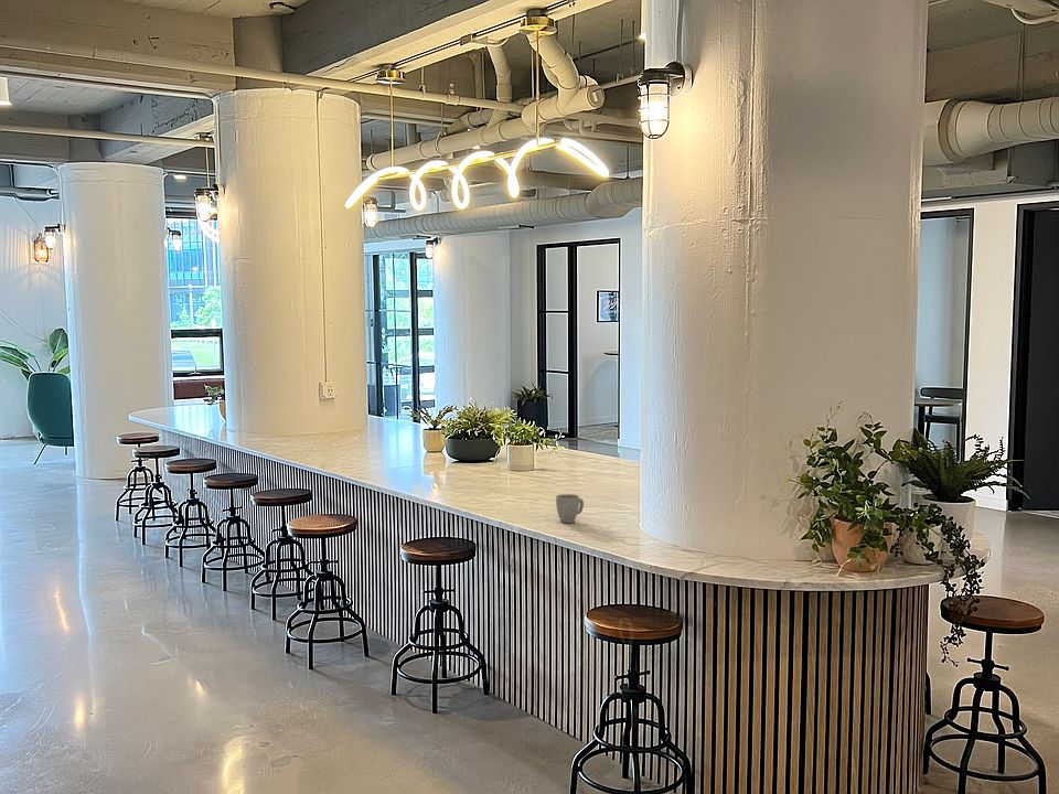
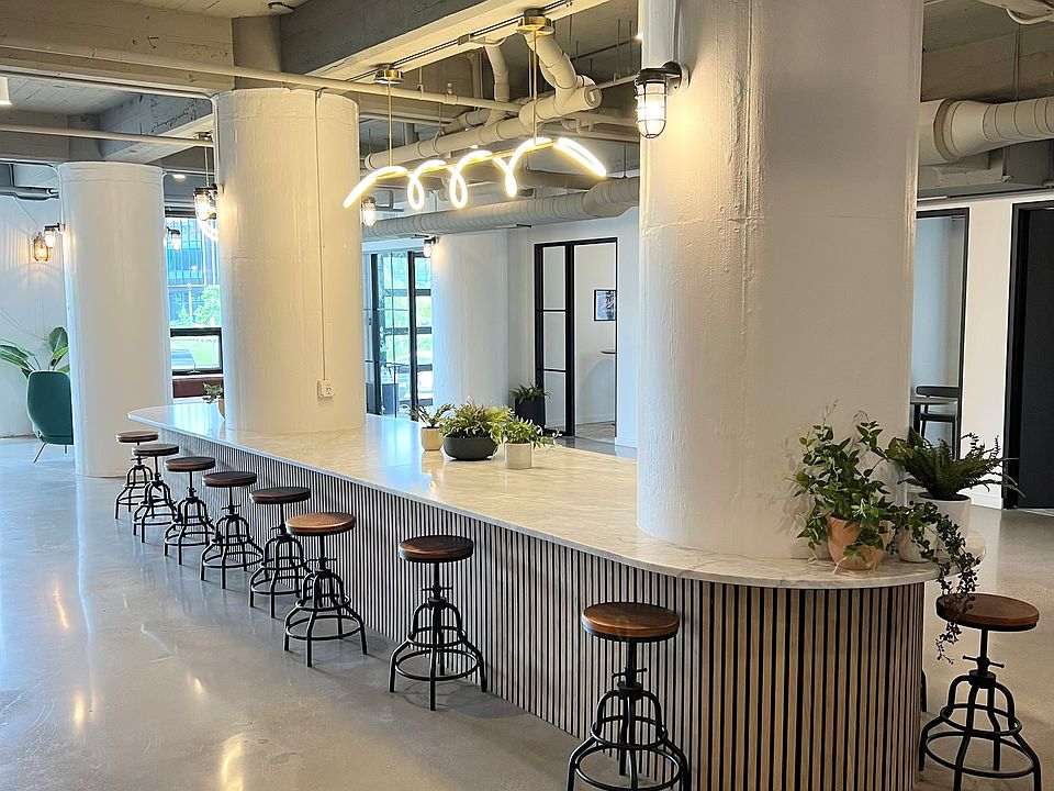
- mug (570, 507)
